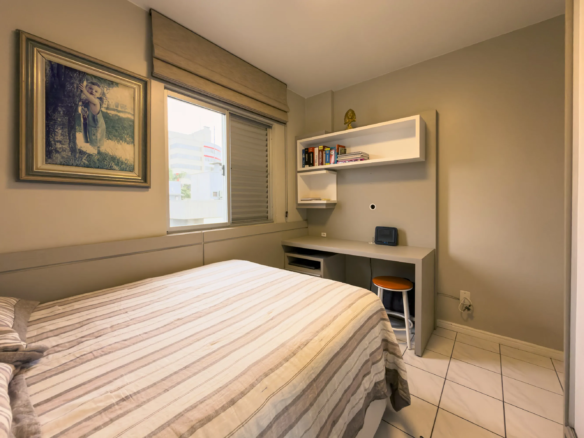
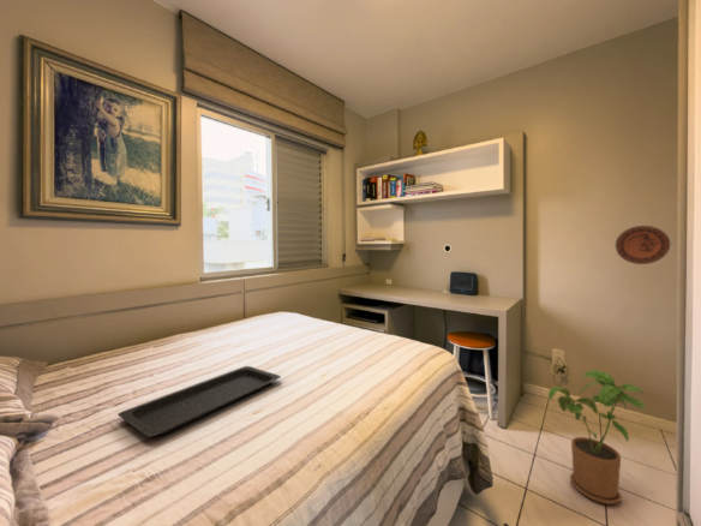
+ house plant (589, 430)
+ serving tray (210, 395)
+ decorative plate (641, 245)
